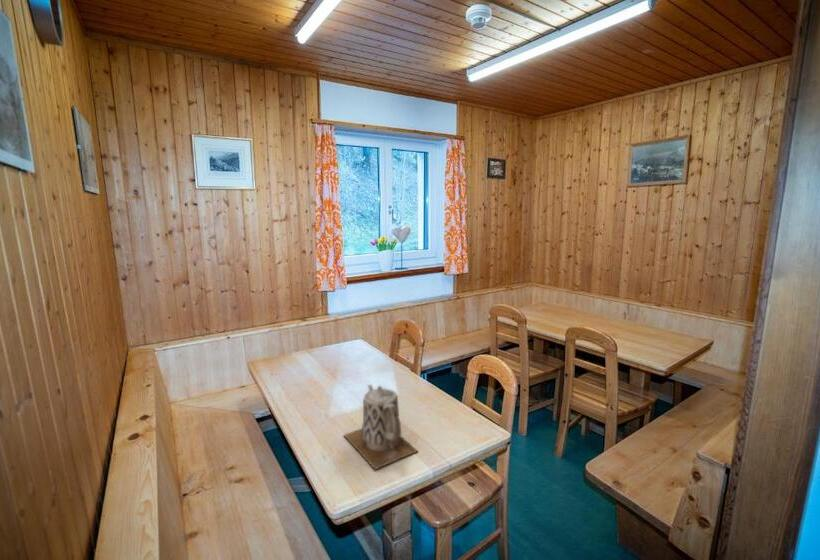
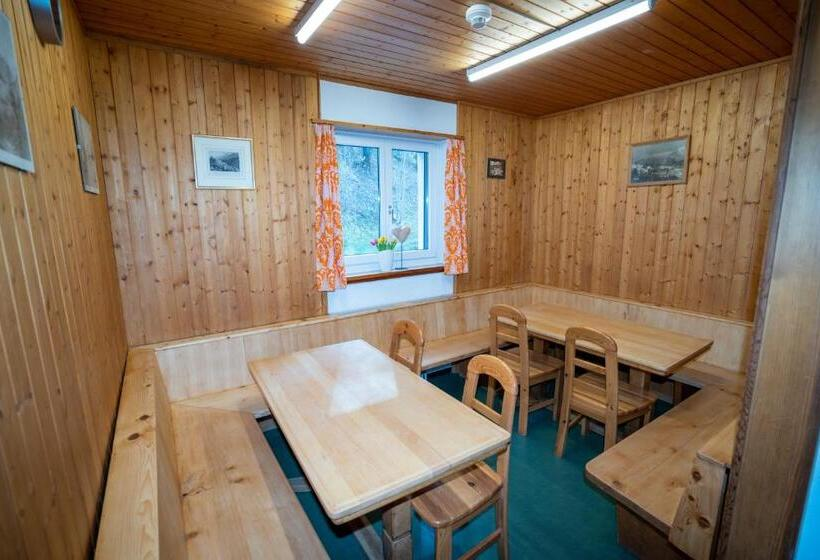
- teapot (378, 415)
